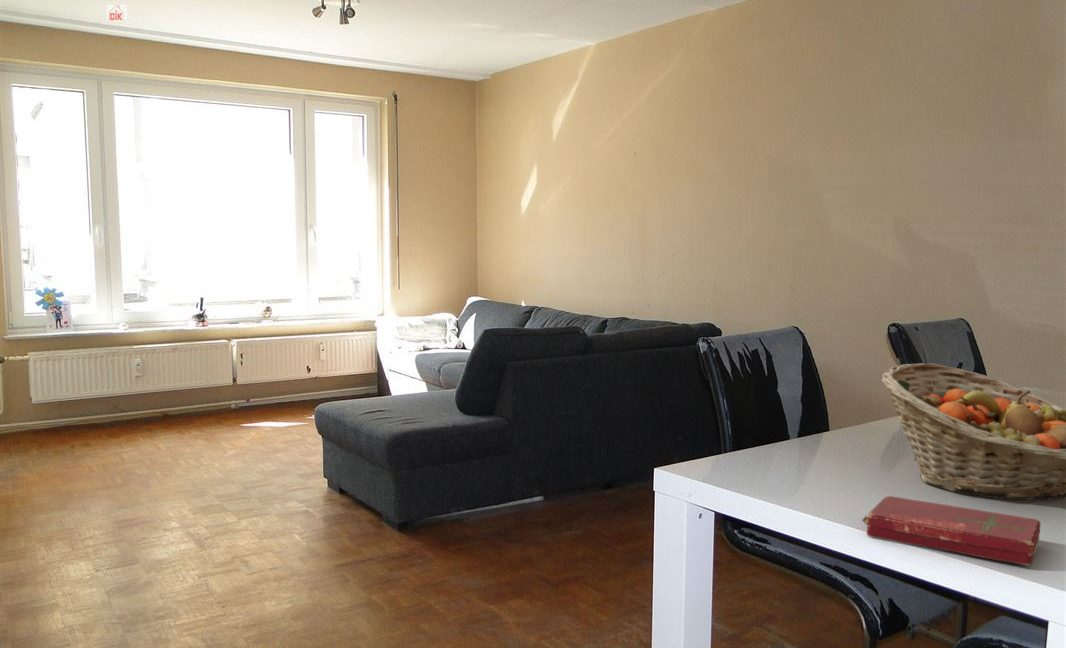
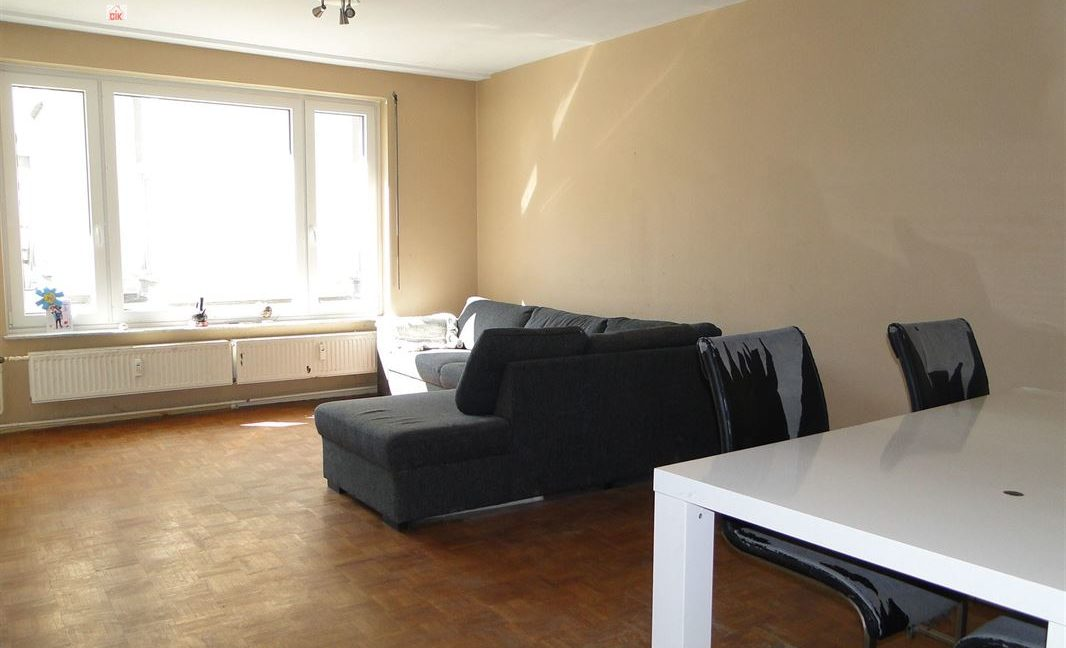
- book (950, 527)
- fruit basket (988, 425)
